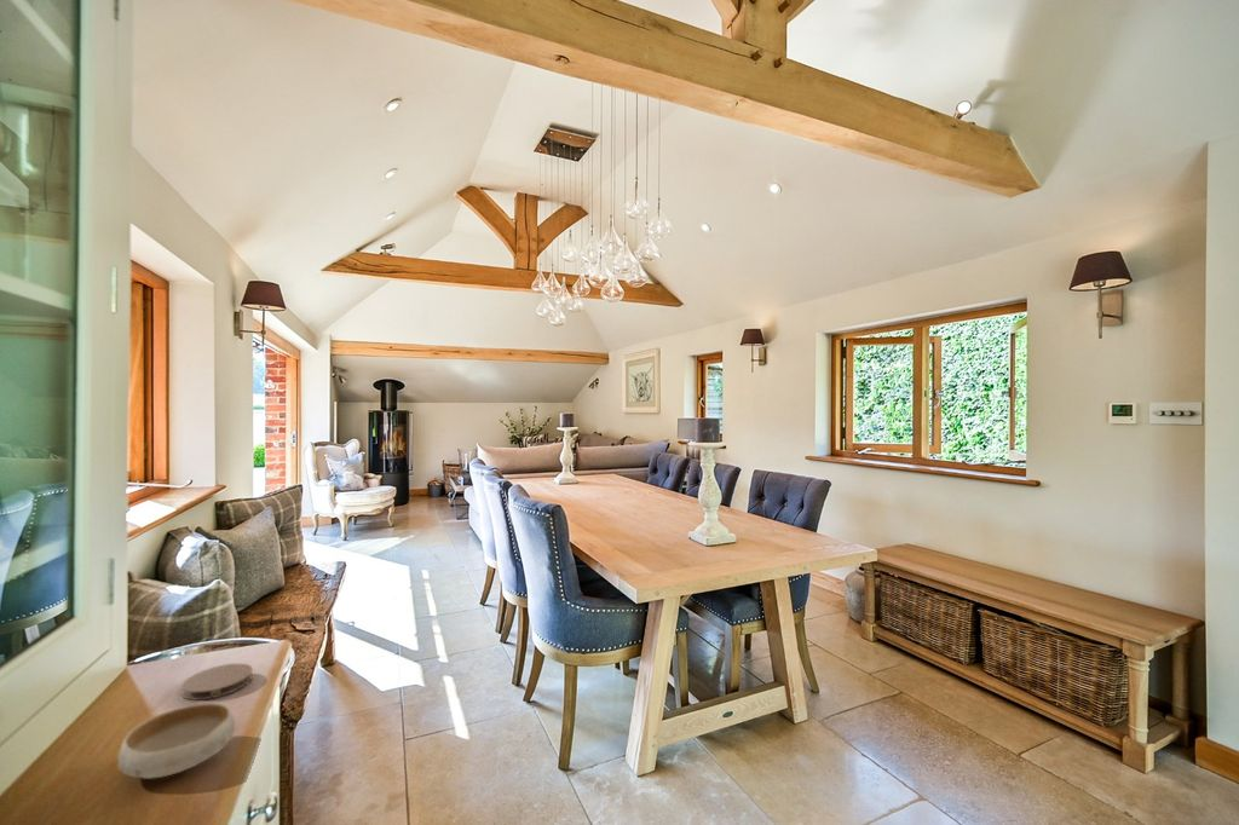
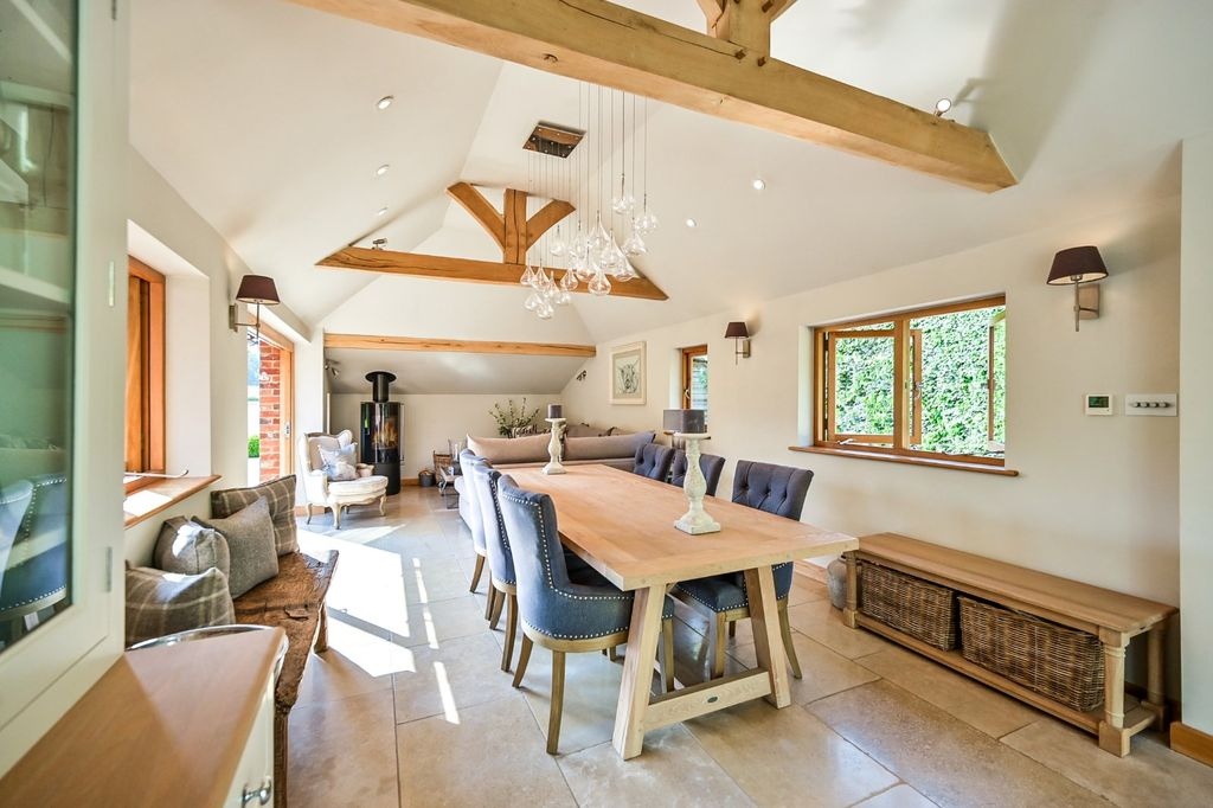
- bowl (179, 742)
- coaster (218, 680)
